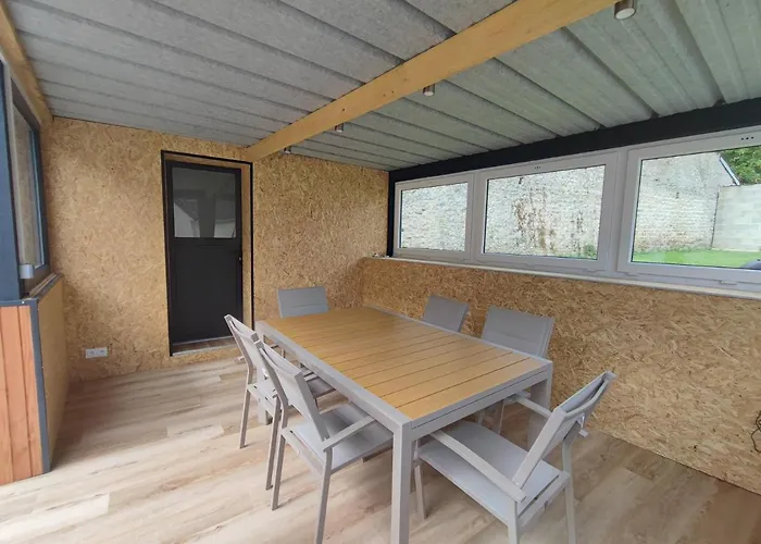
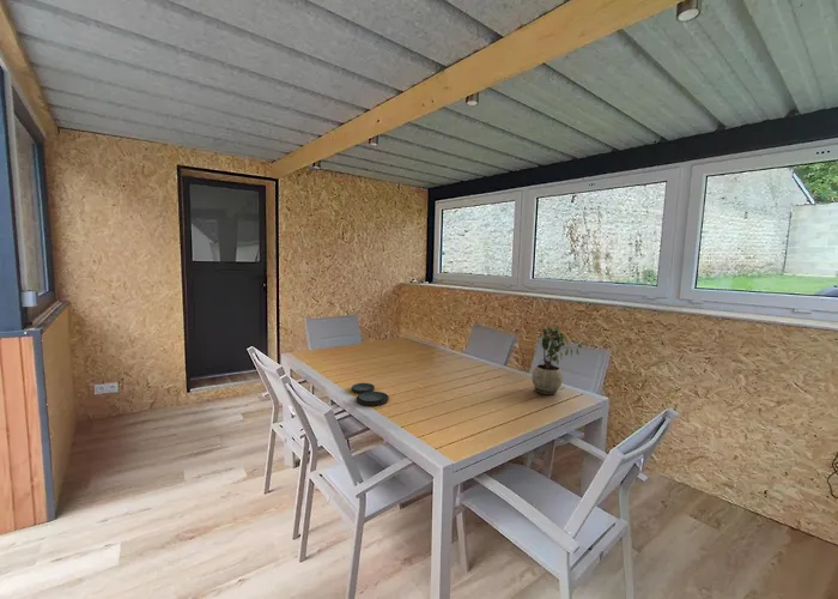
+ potted plant (554, 357)
+ plate (366, 393)
